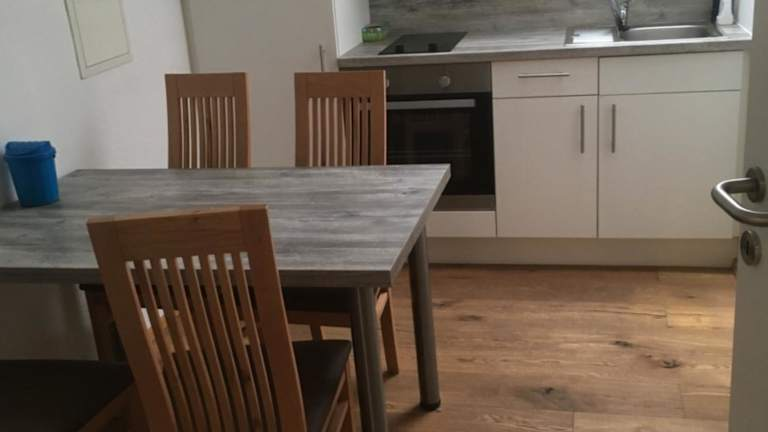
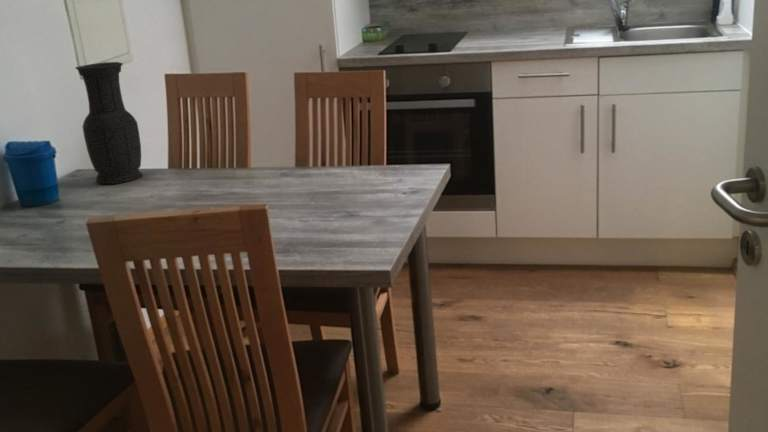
+ vase (109, 122)
